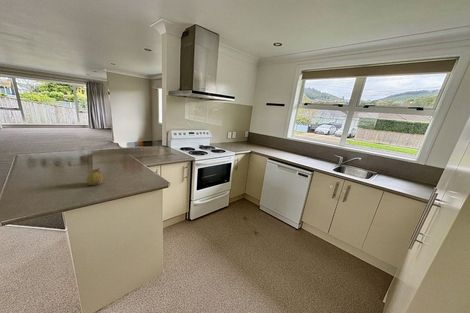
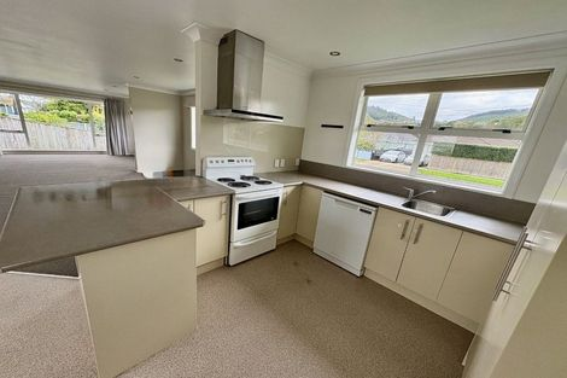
- fruit (94, 175)
